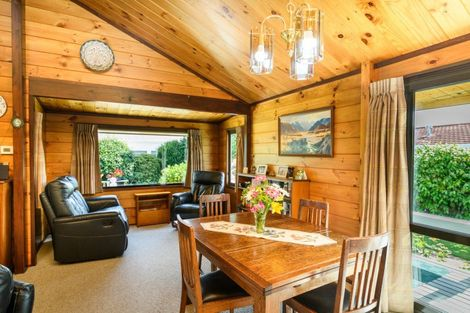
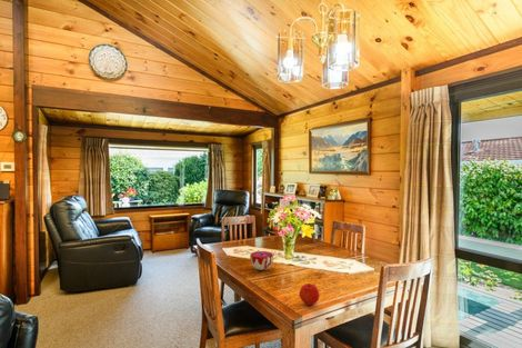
+ fruit (309, 294)
+ decorative bowl (261, 261)
